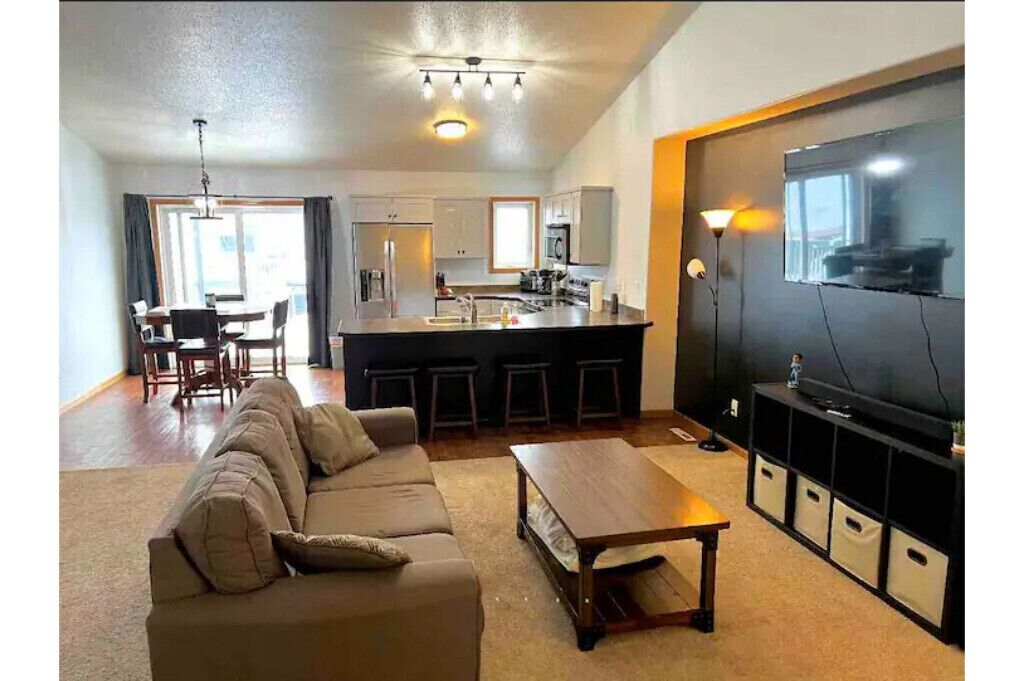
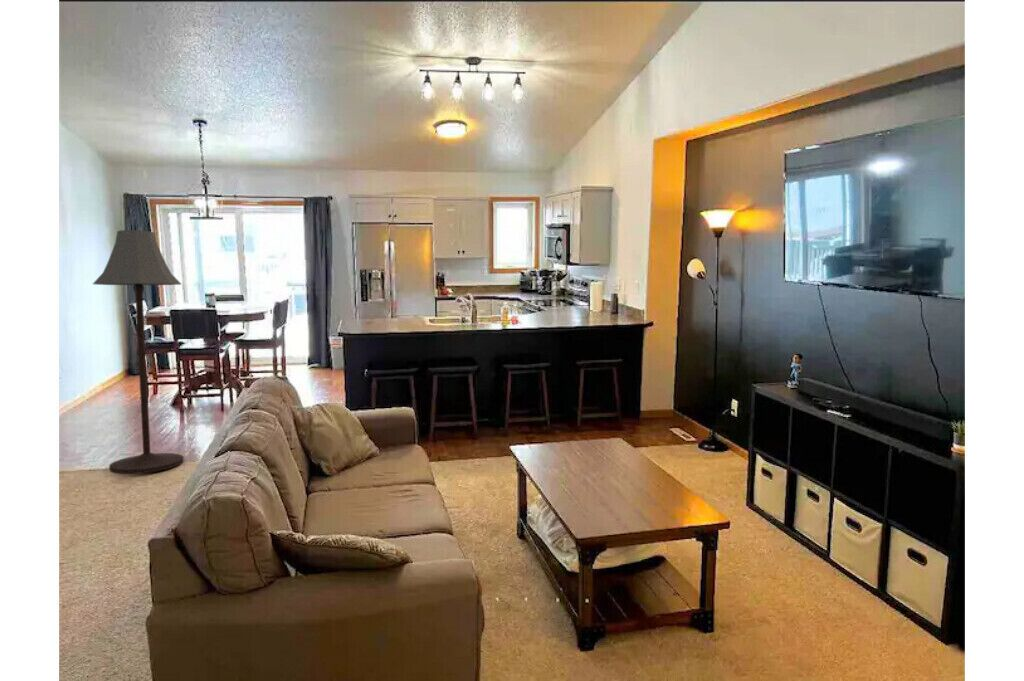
+ floor lamp (141, 349)
